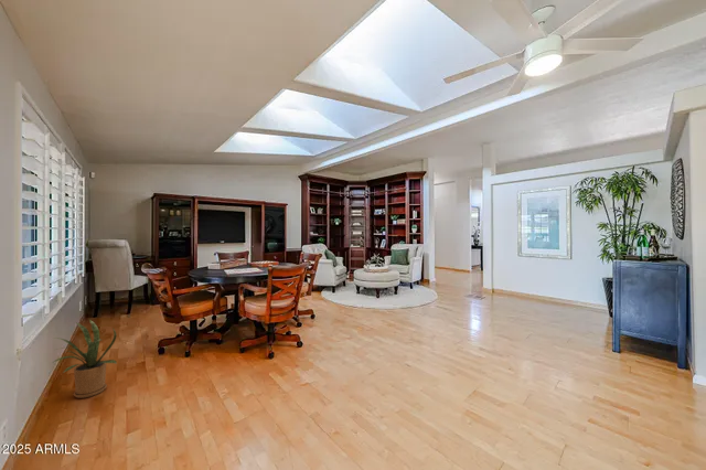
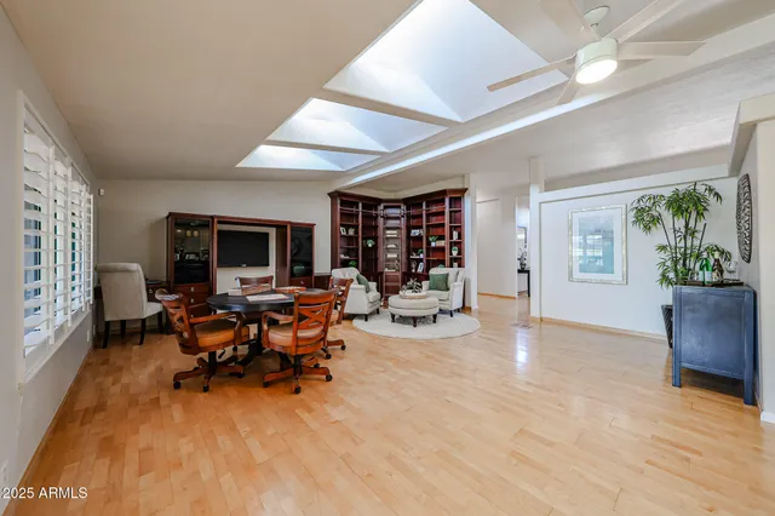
- house plant (84, 360)
